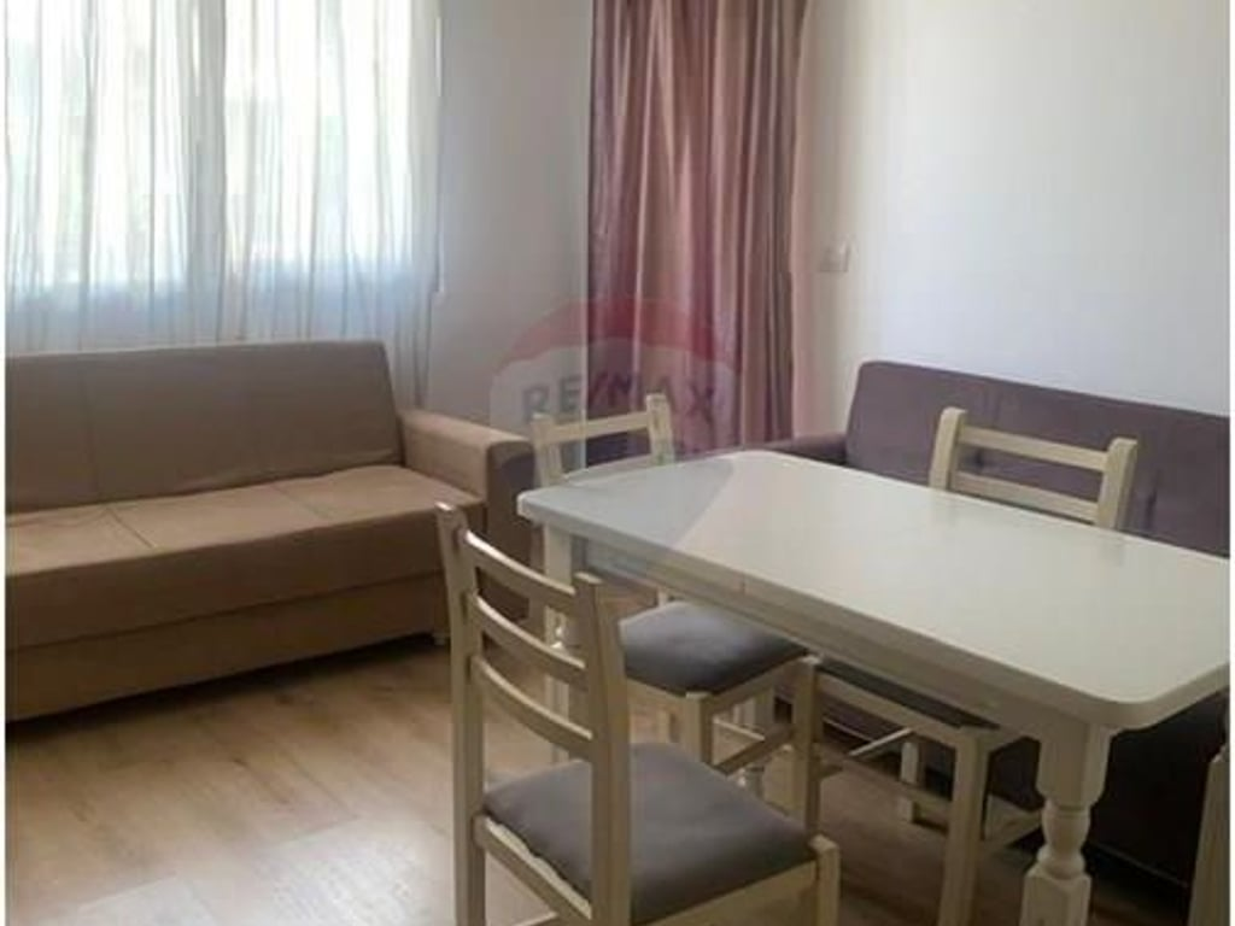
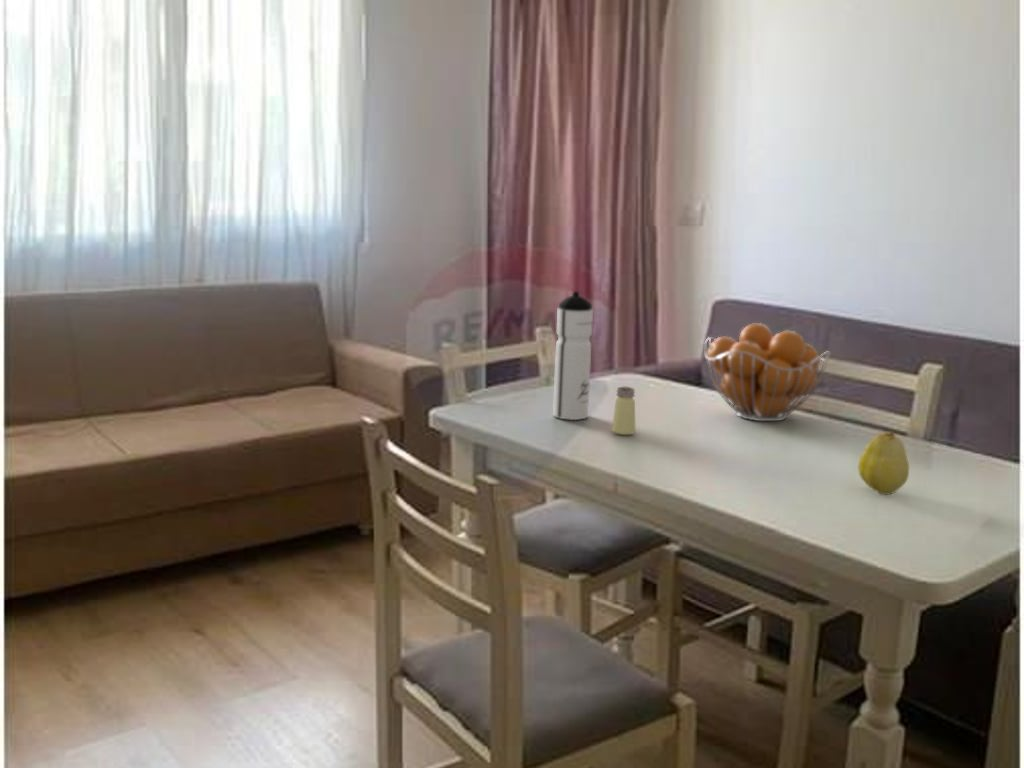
+ fruit (883, 459)
+ water bottle (573, 354)
+ fruit basket (764, 371)
+ saltshaker (624, 410)
